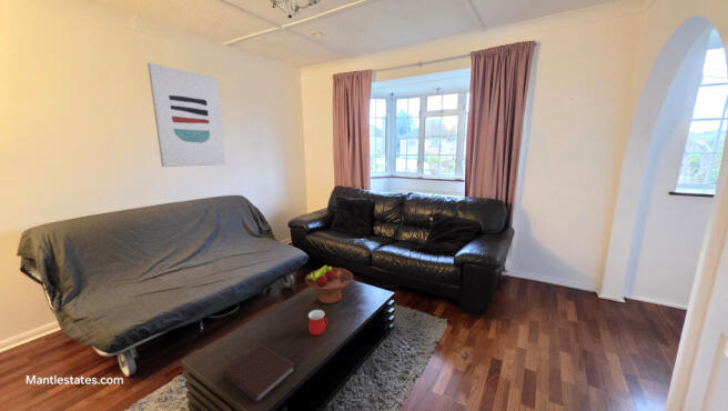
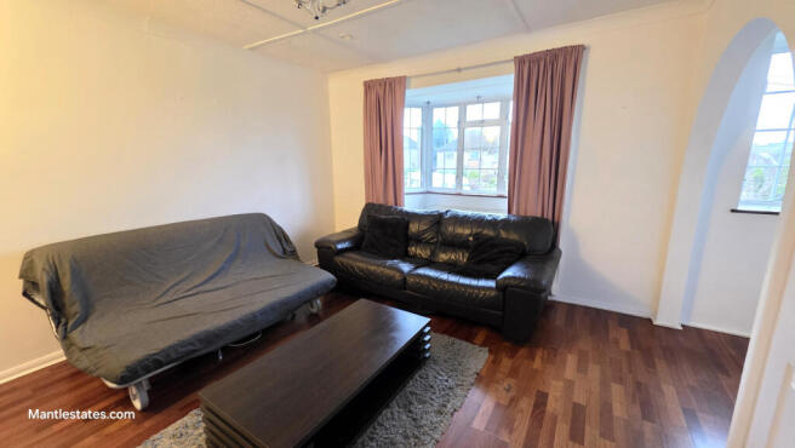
- notebook (260, 370)
- fruit bowl (330, 283)
- wall art (191, 120)
- mug (318, 322)
